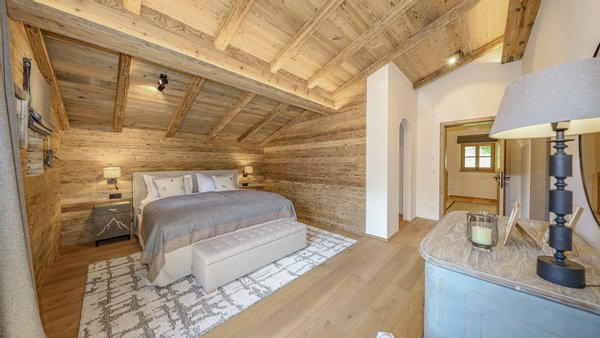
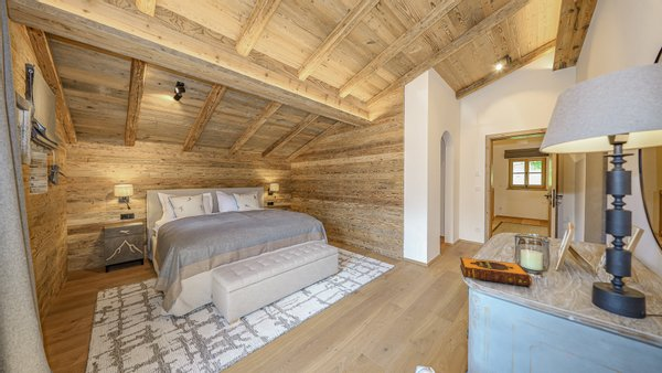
+ hardback book (491, 270)
